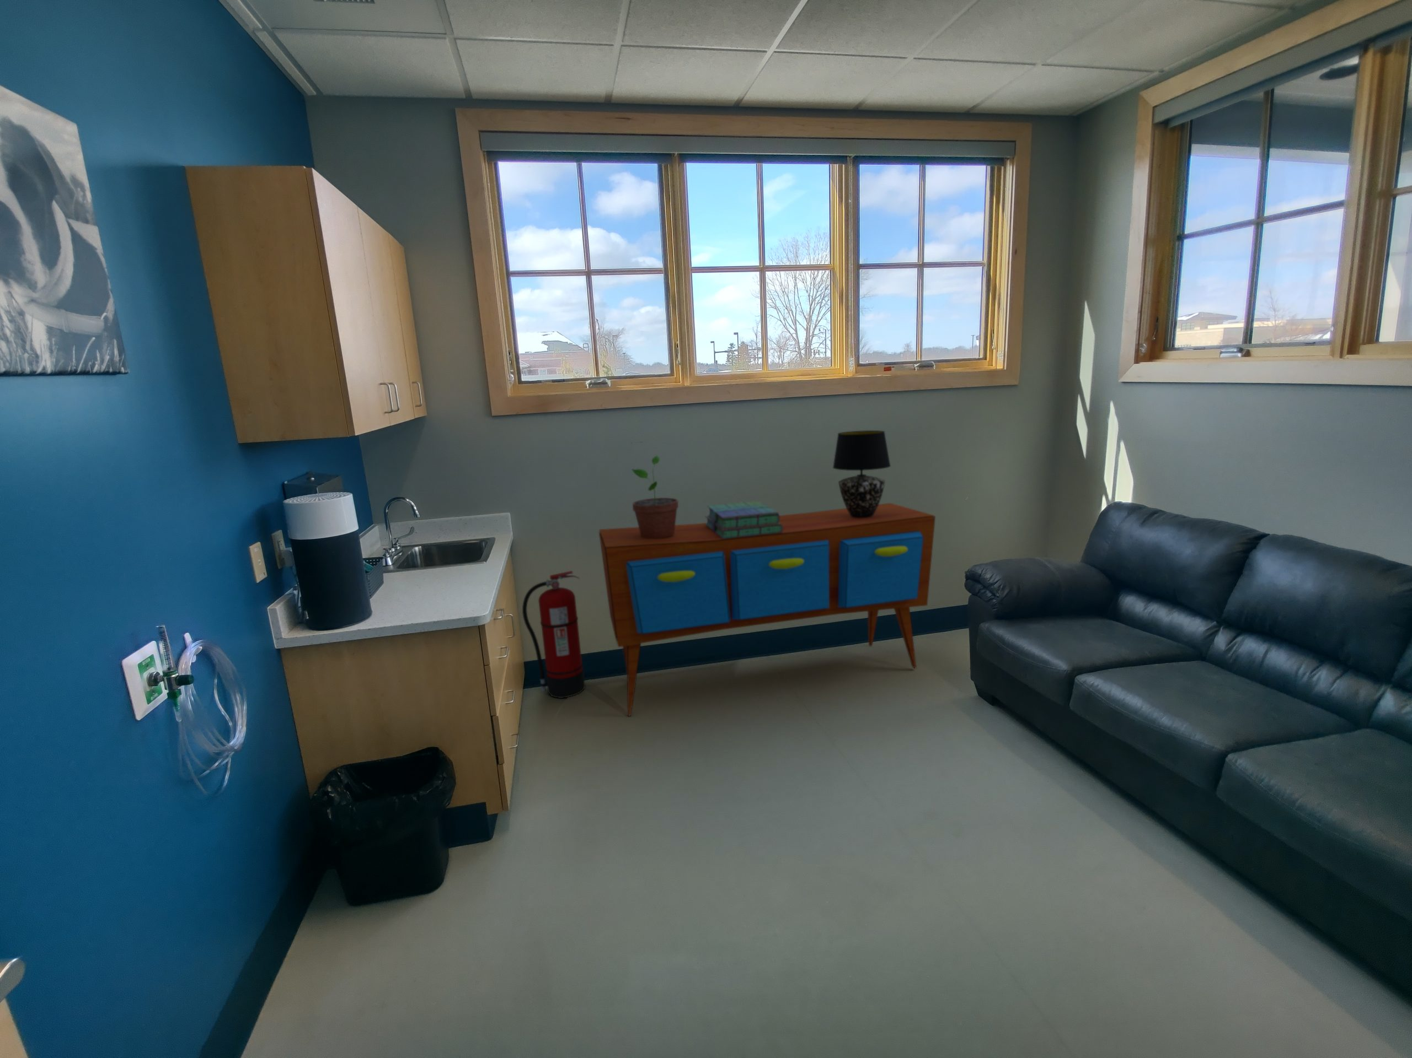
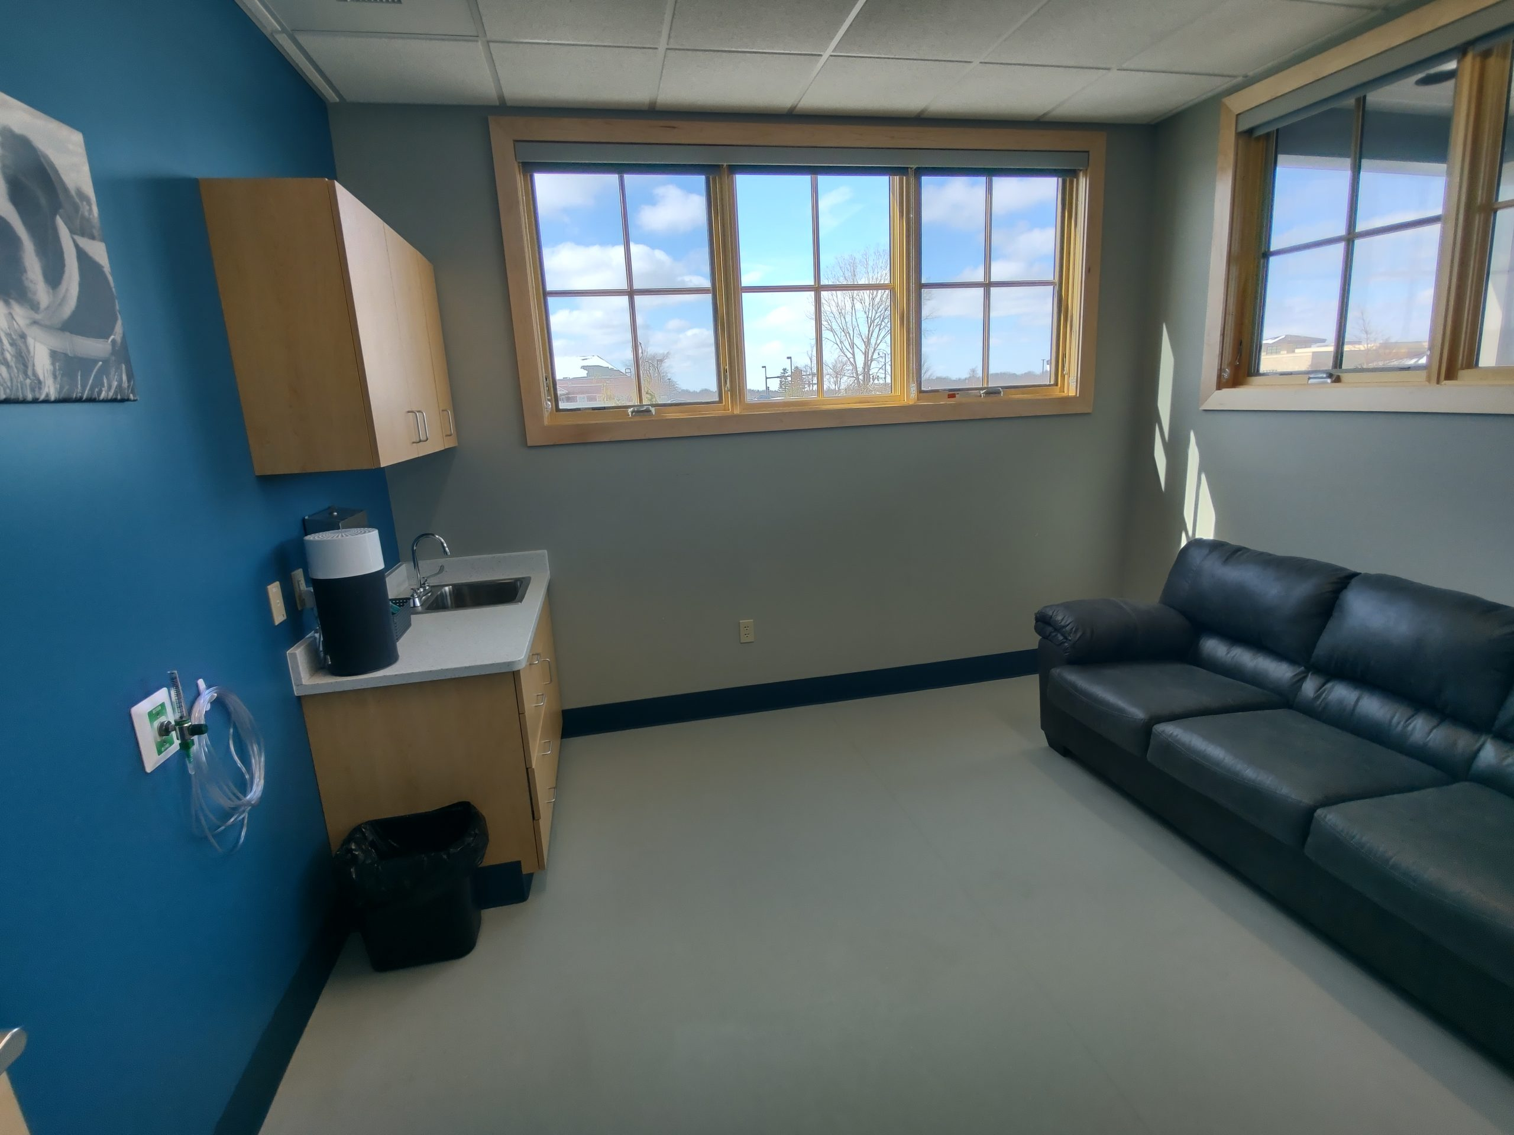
- fire extinguisher (555, 633)
- table lamp (861, 472)
- potted plant (655, 496)
- sideboard (770, 603)
- stack of books (742, 516)
